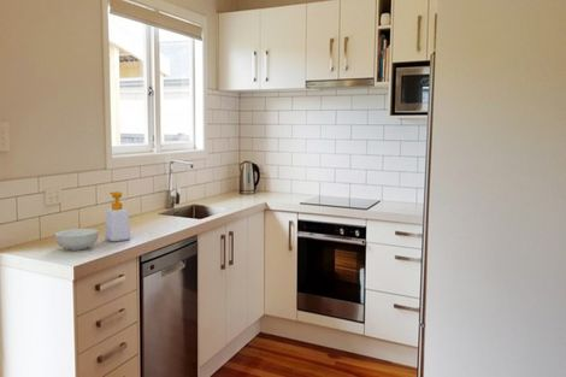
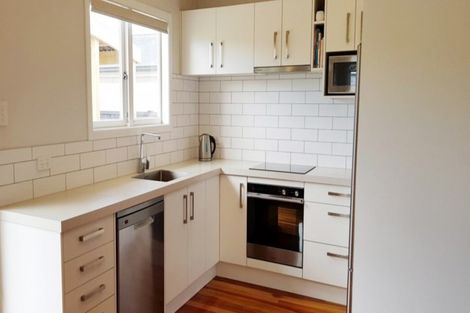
- cereal bowl (77, 240)
- soap bottle (114, 214)
